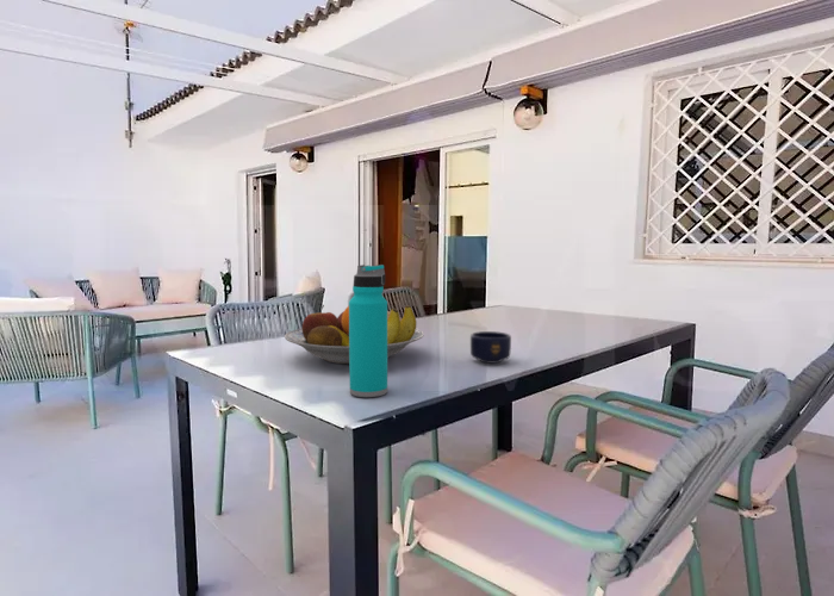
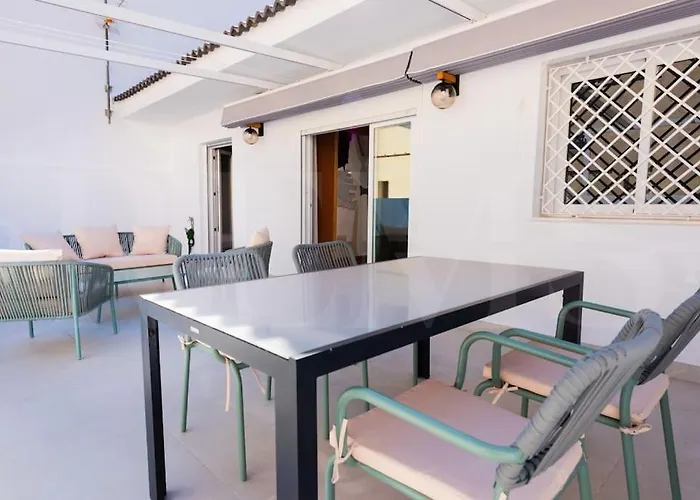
- water bottle (368, 329)
- fruit bowl (348, 328)
- mug (488, 347)
